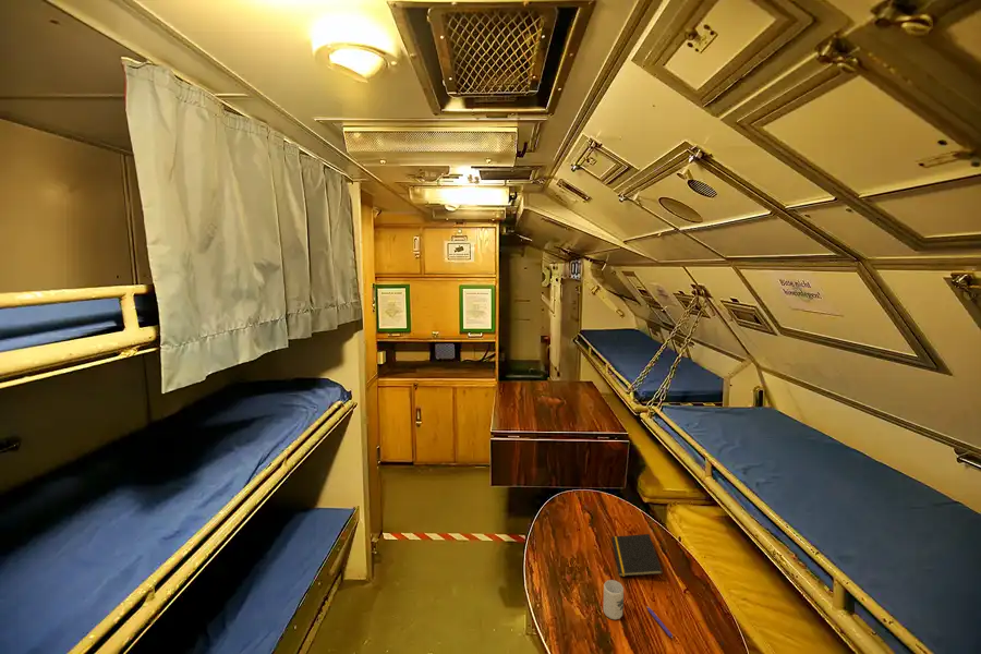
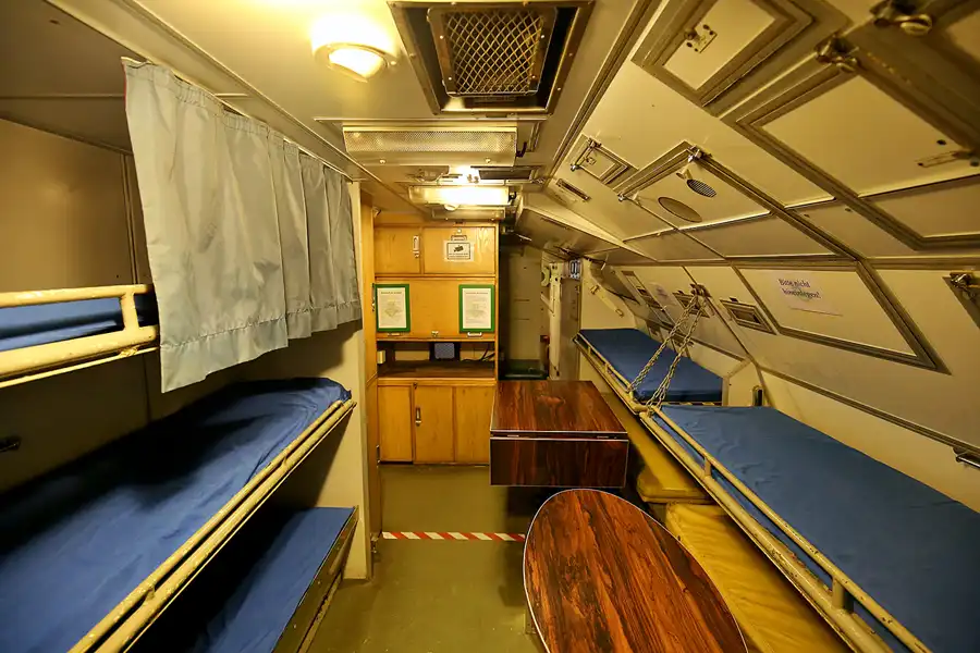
- notepad (634, 554)
- cup (613, 600)
- pen (658, 620)
